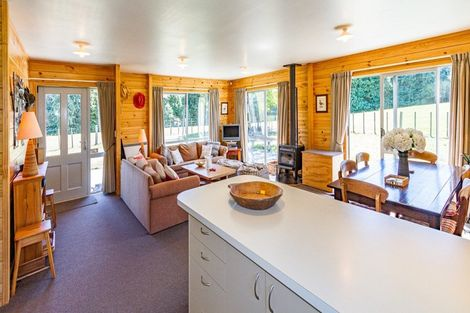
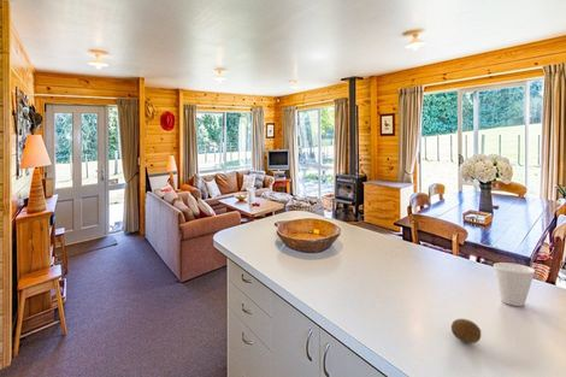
+ fruit (465, 330)
+ cup (513, 284)
